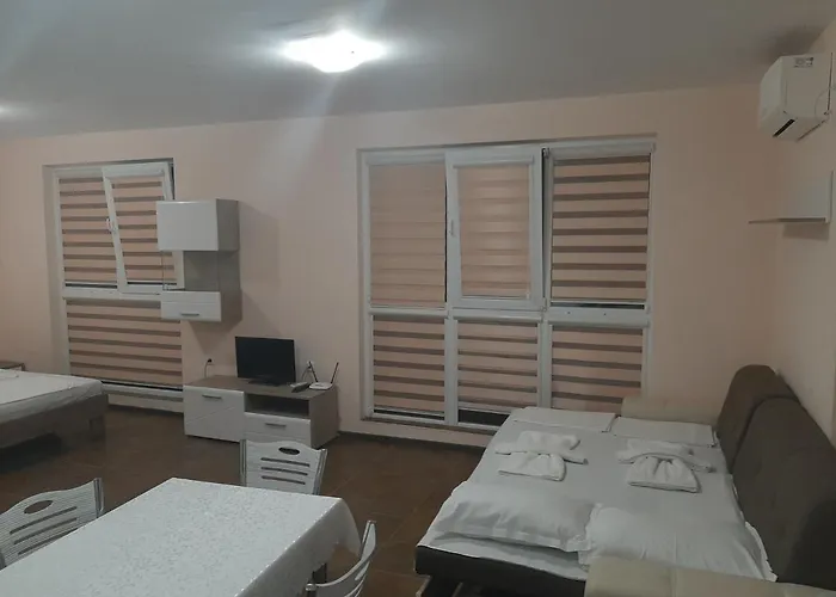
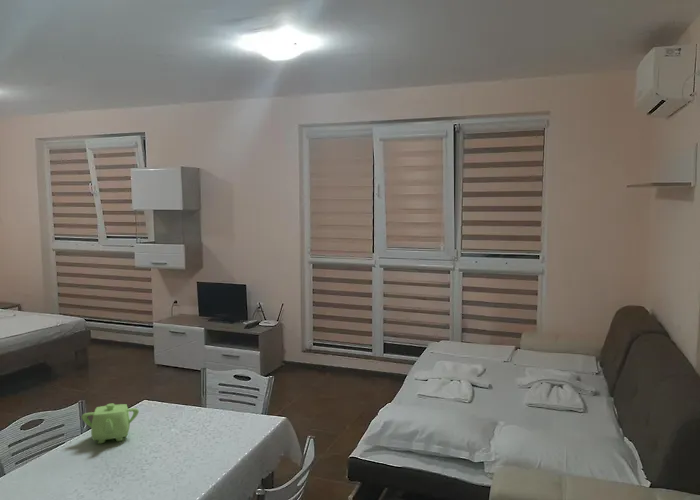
+ teapot (110, 421)
